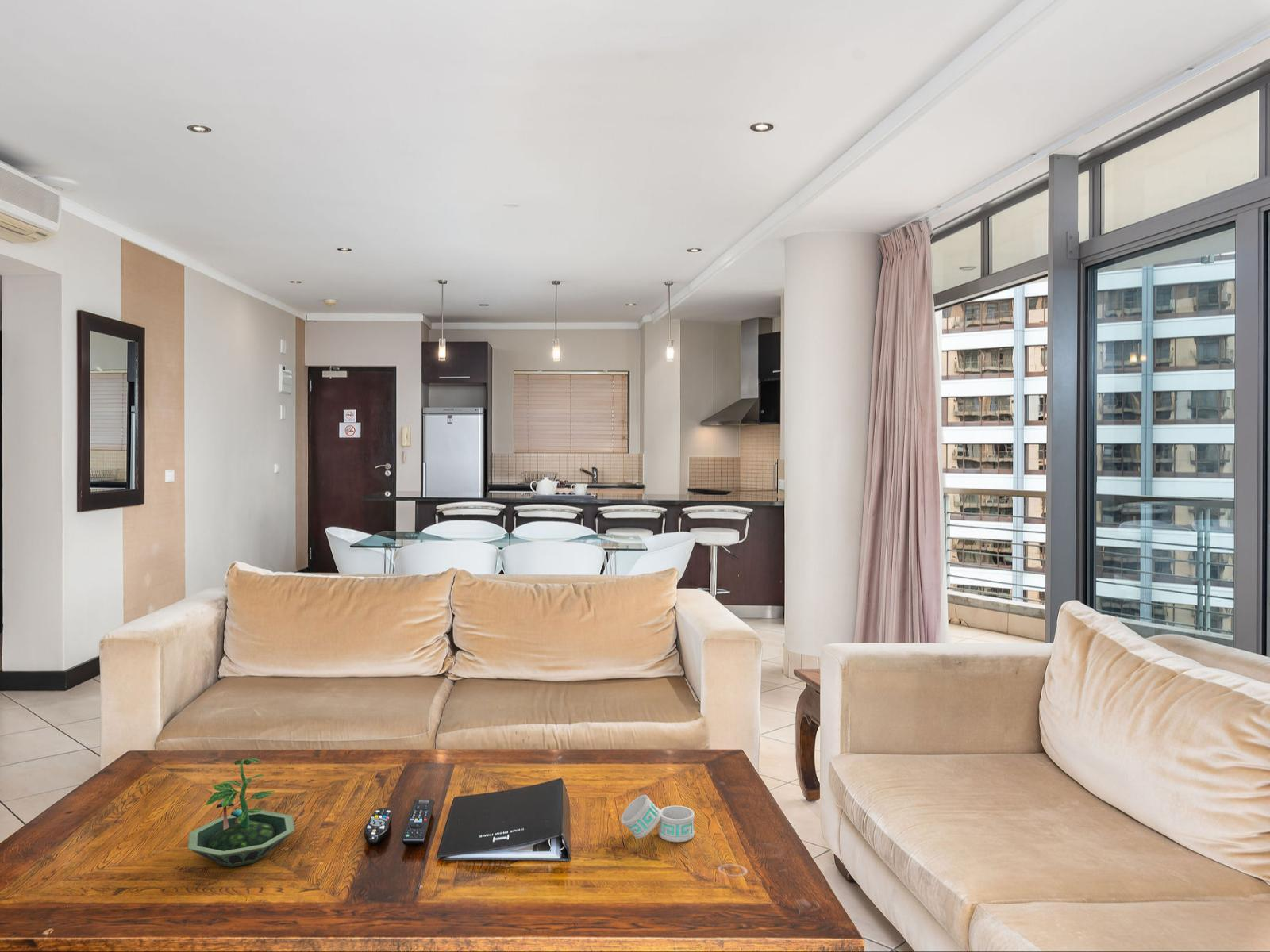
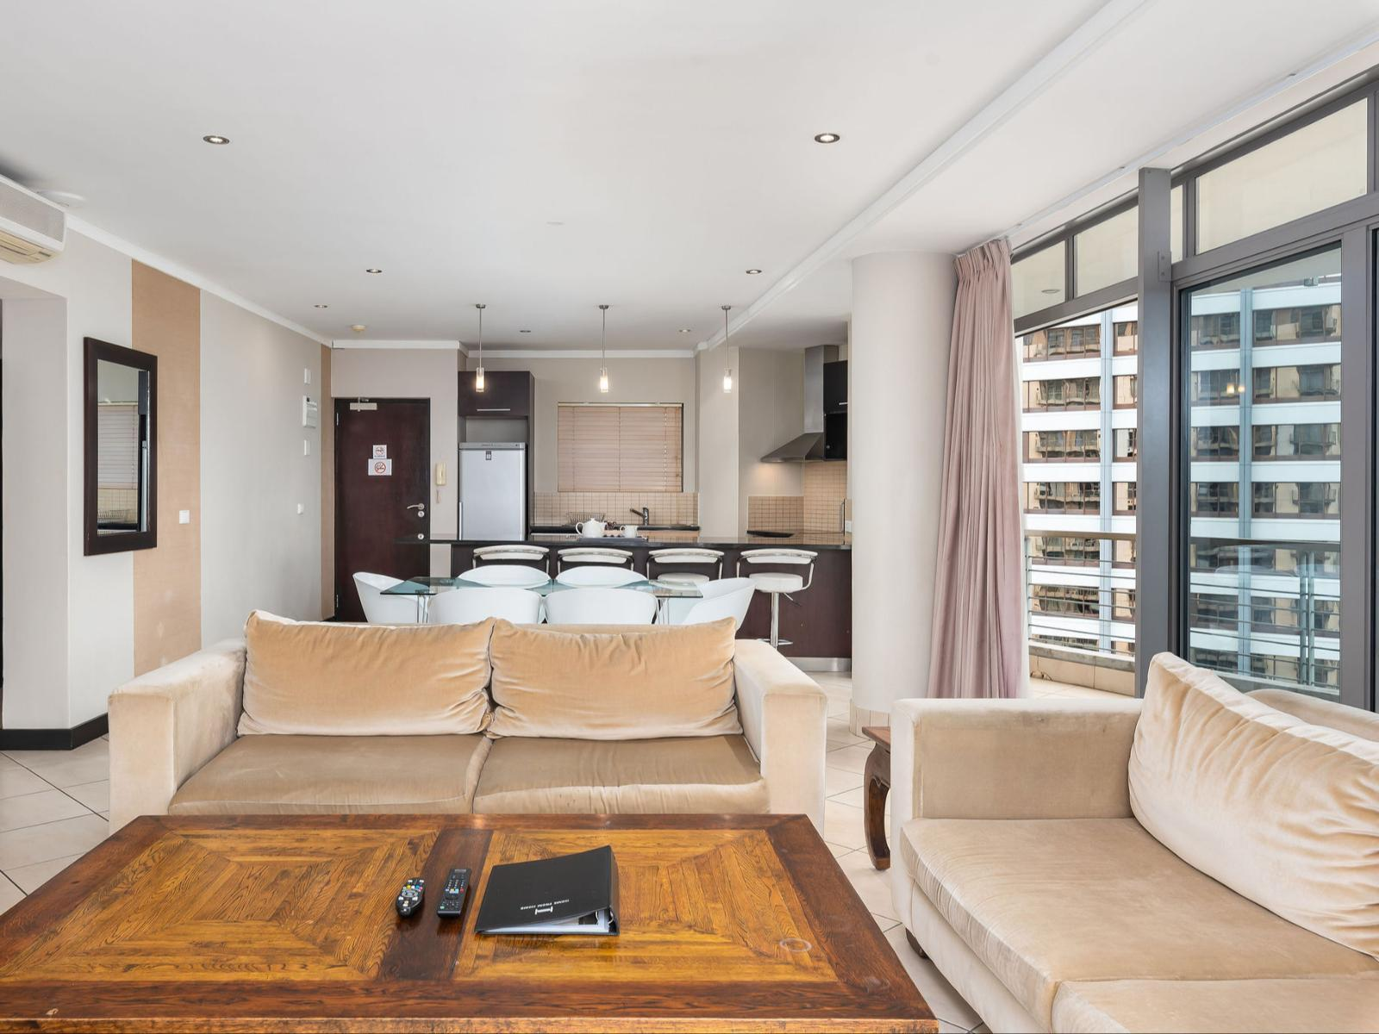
- napkin ring (657, 816)
- terrarium (242, 777)
